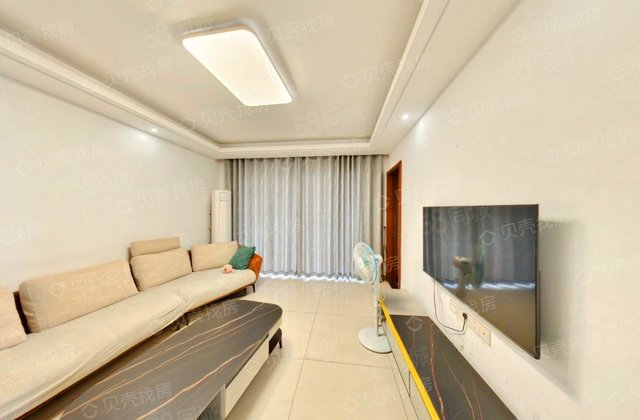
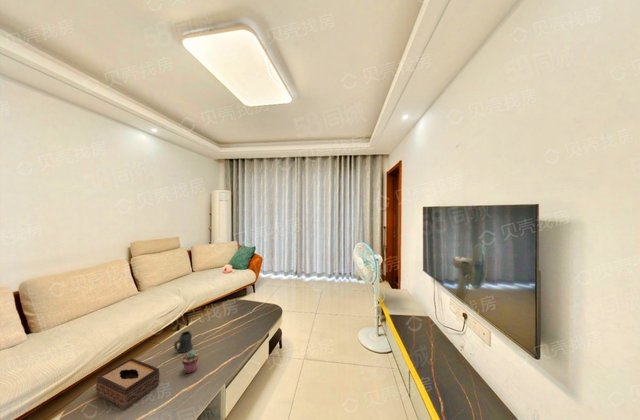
+ tissue box (128, 381)
+ mug (183, 342)
+ potted succulent (190, 360)
